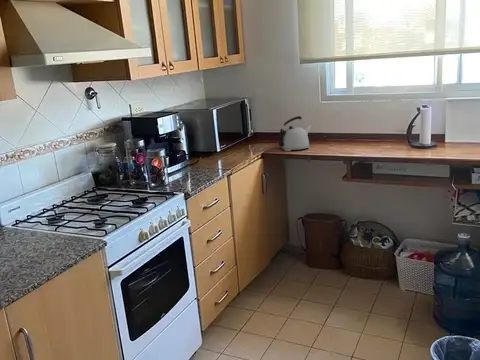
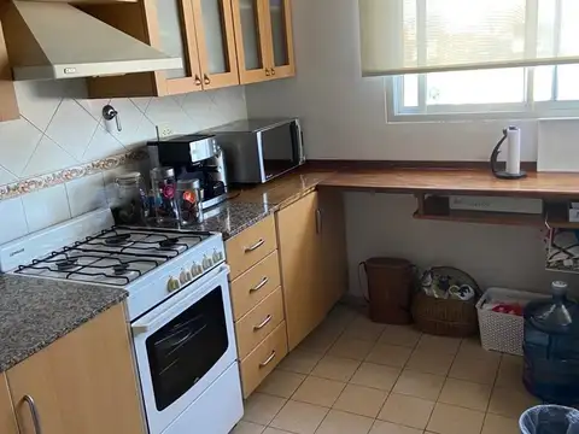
- kettle (295, 132)
